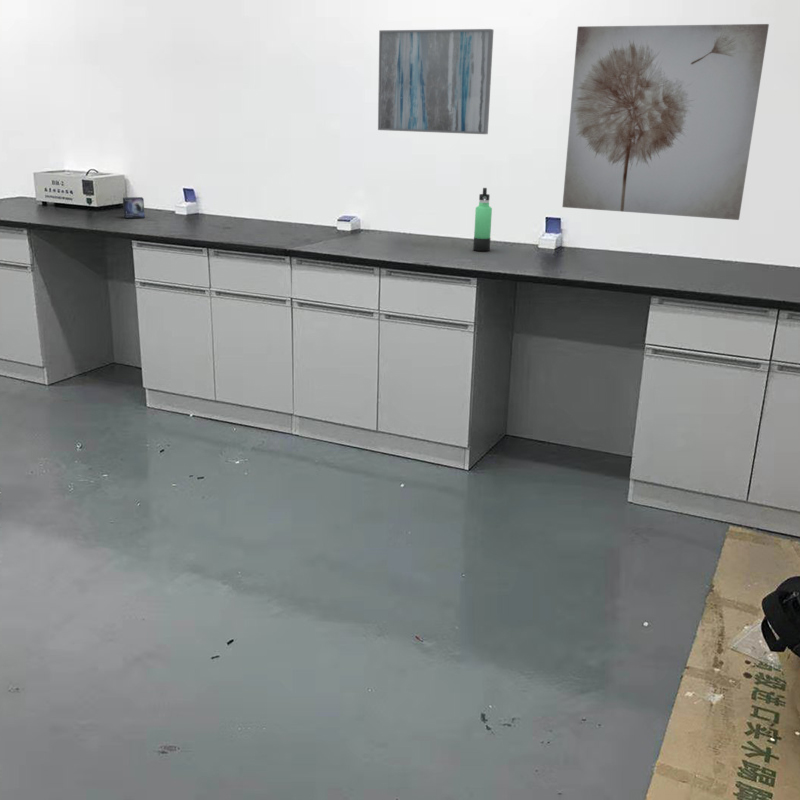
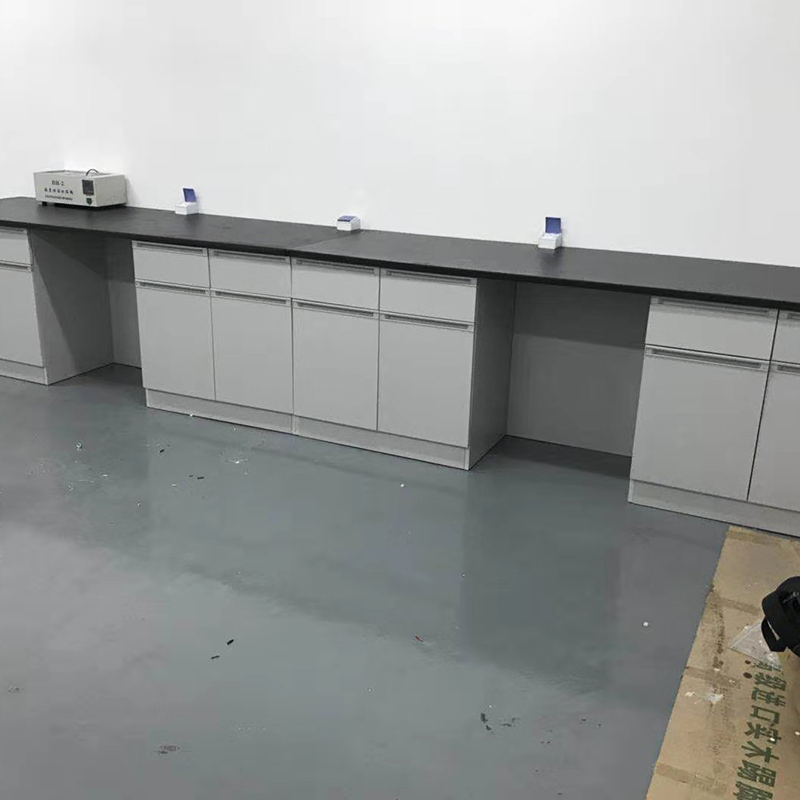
- thermos bottle (483, 219)
- small box (133, 207)
- wall art (433, 82)
- wall art (658, 122)
